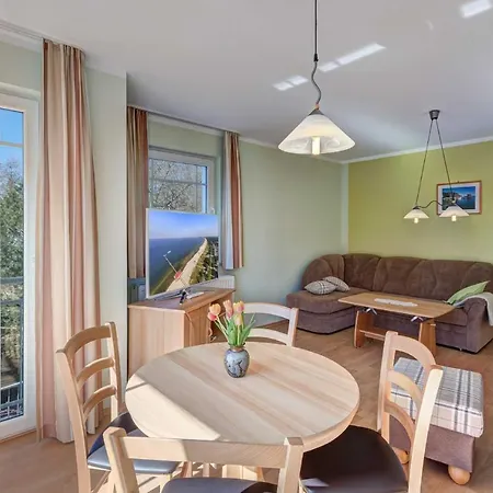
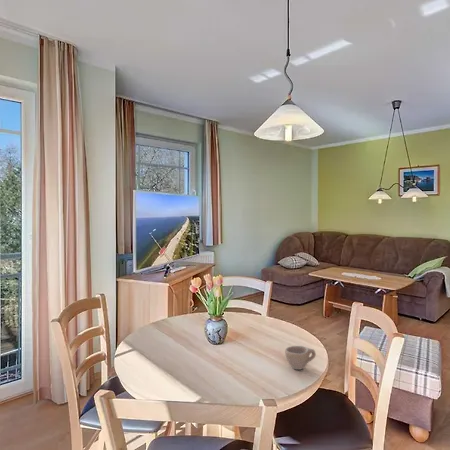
+ cup (300, 357)
